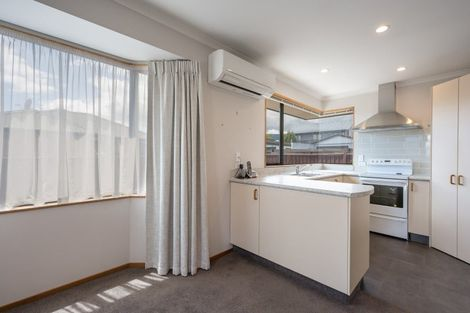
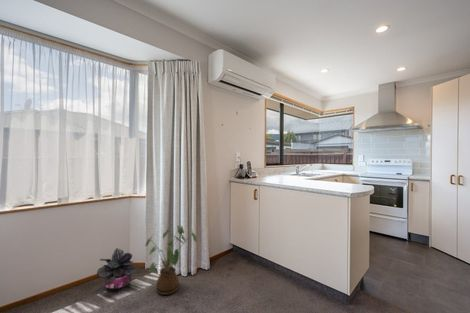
+ potted plant (118, 269)
+ house plant (170, 260)
